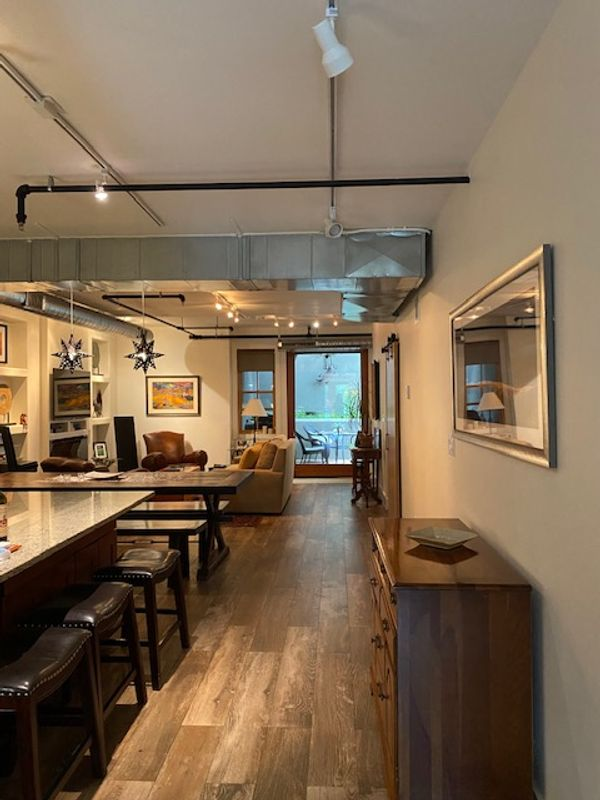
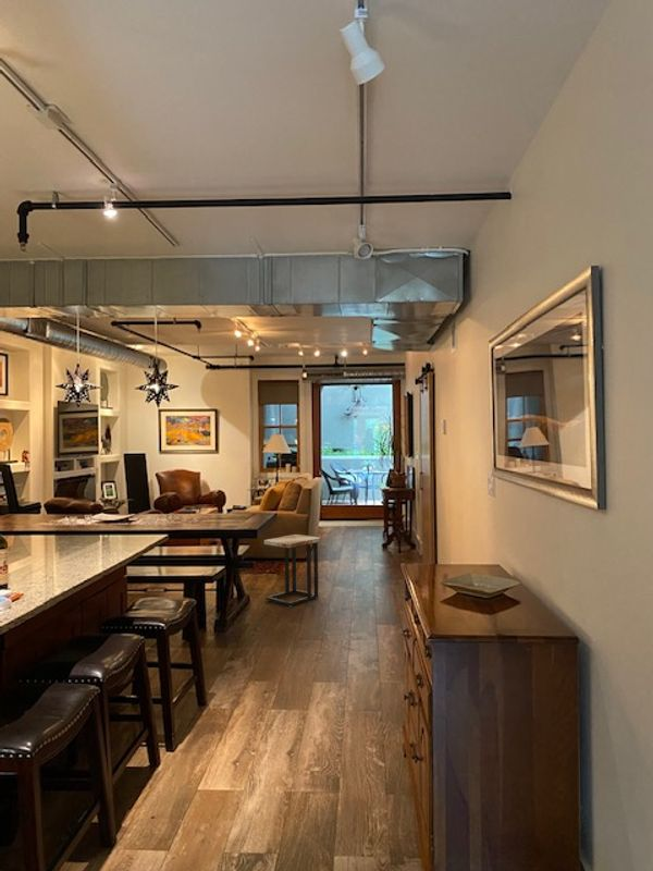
+ side table (293, 568)
